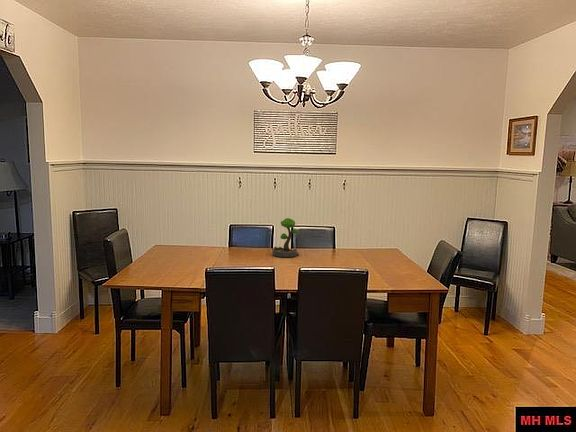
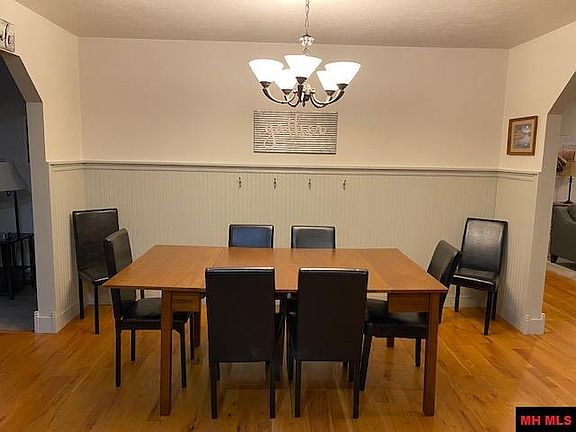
- plant (285, 236)
